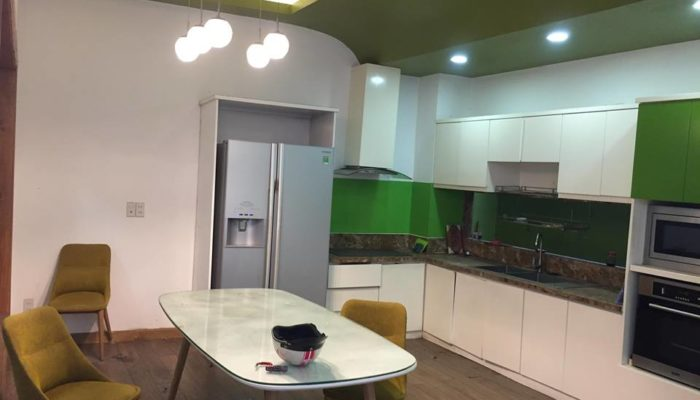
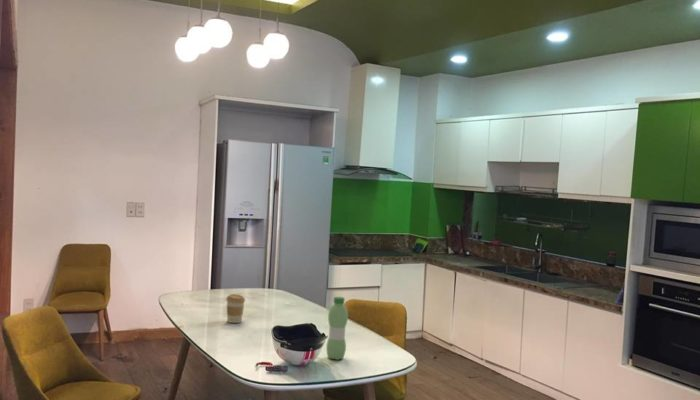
+ water bottle (337, 327)
+ coffee cup (235, 308)
